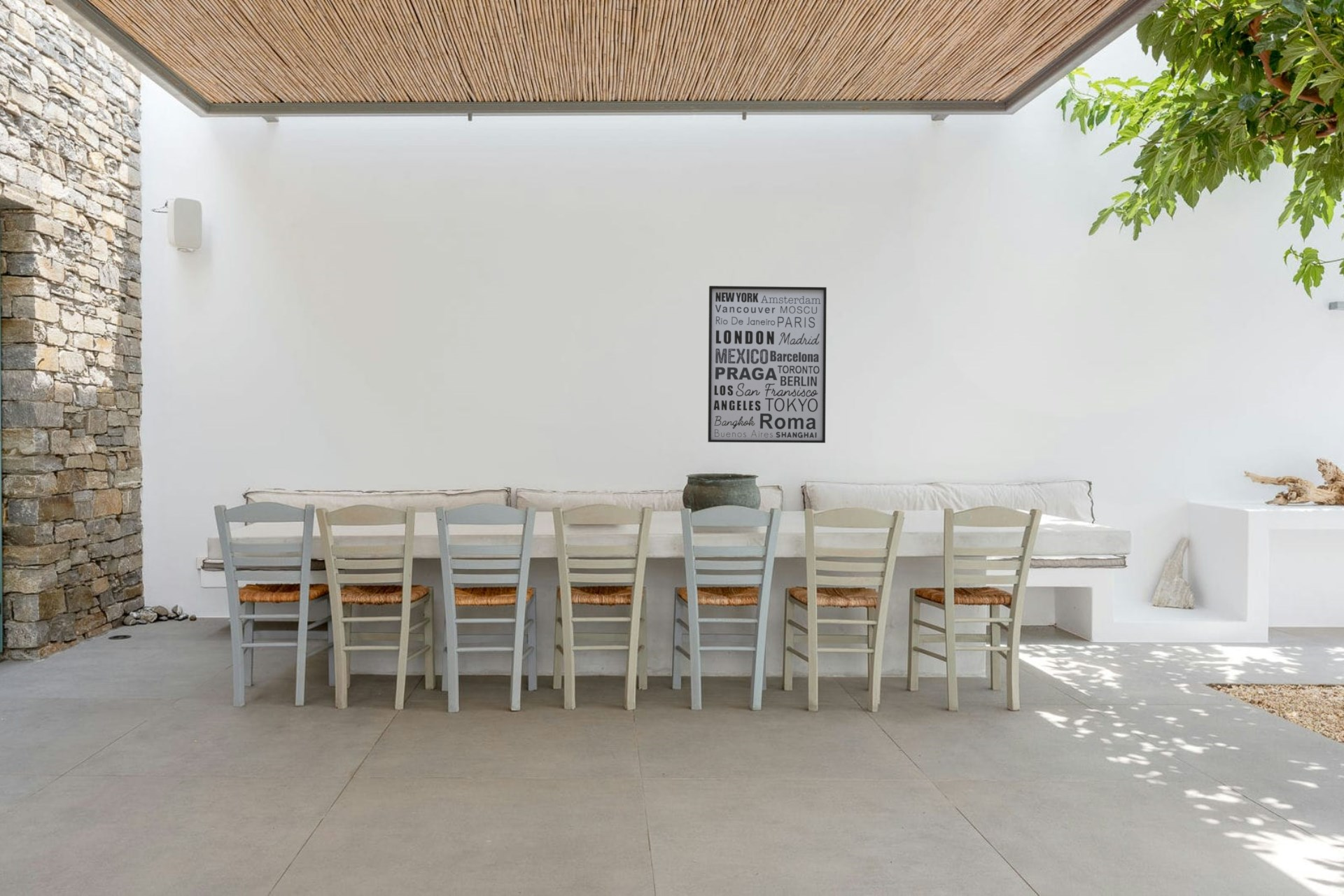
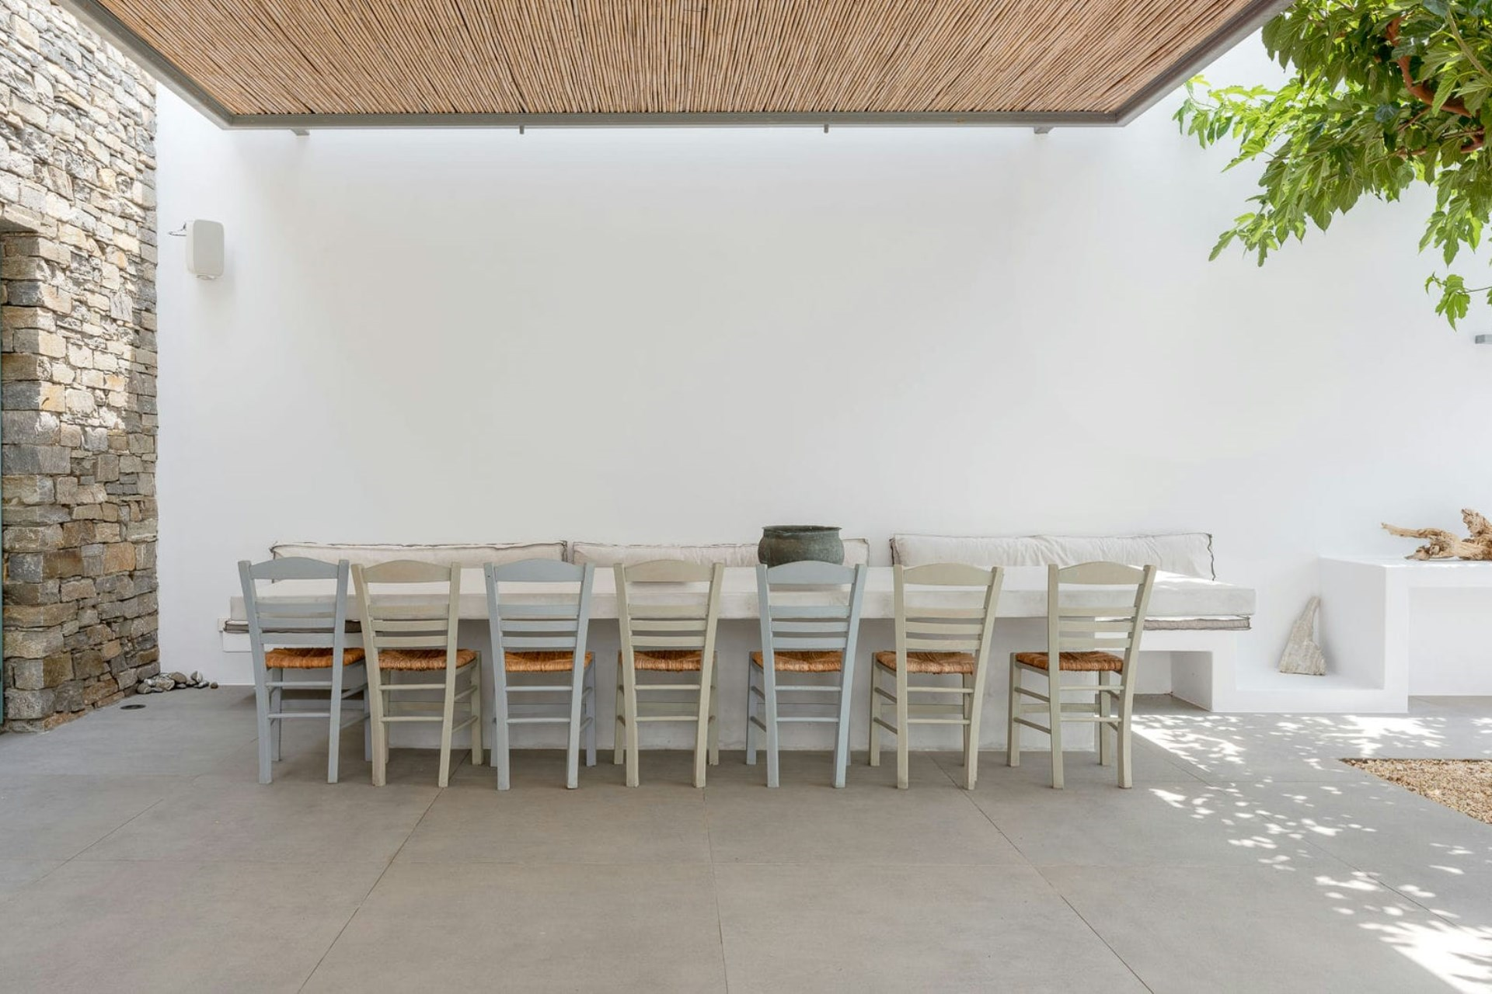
- wall art (766, 365)
